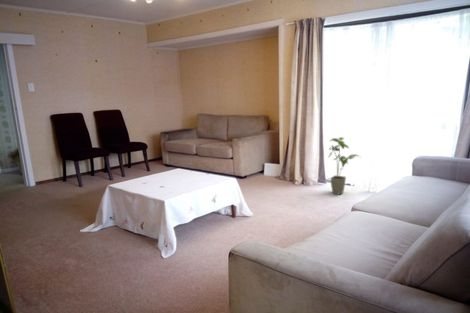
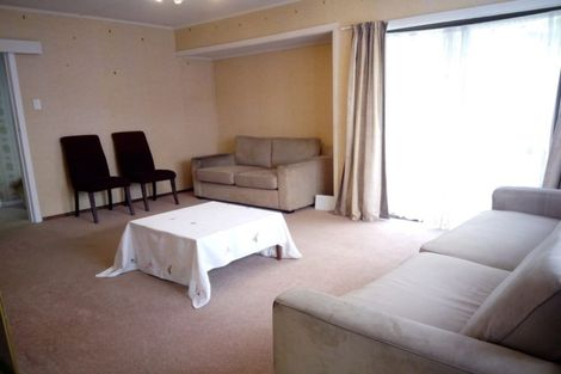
- house plant (342, 166)
